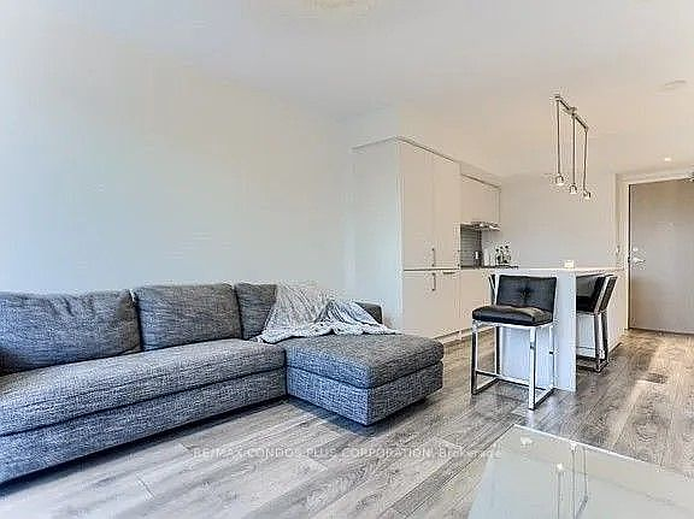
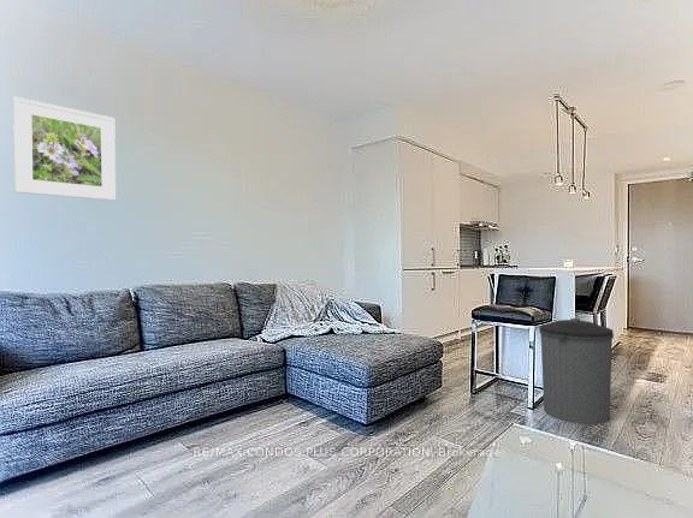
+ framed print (67, 151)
+ trash can (575, 365)
